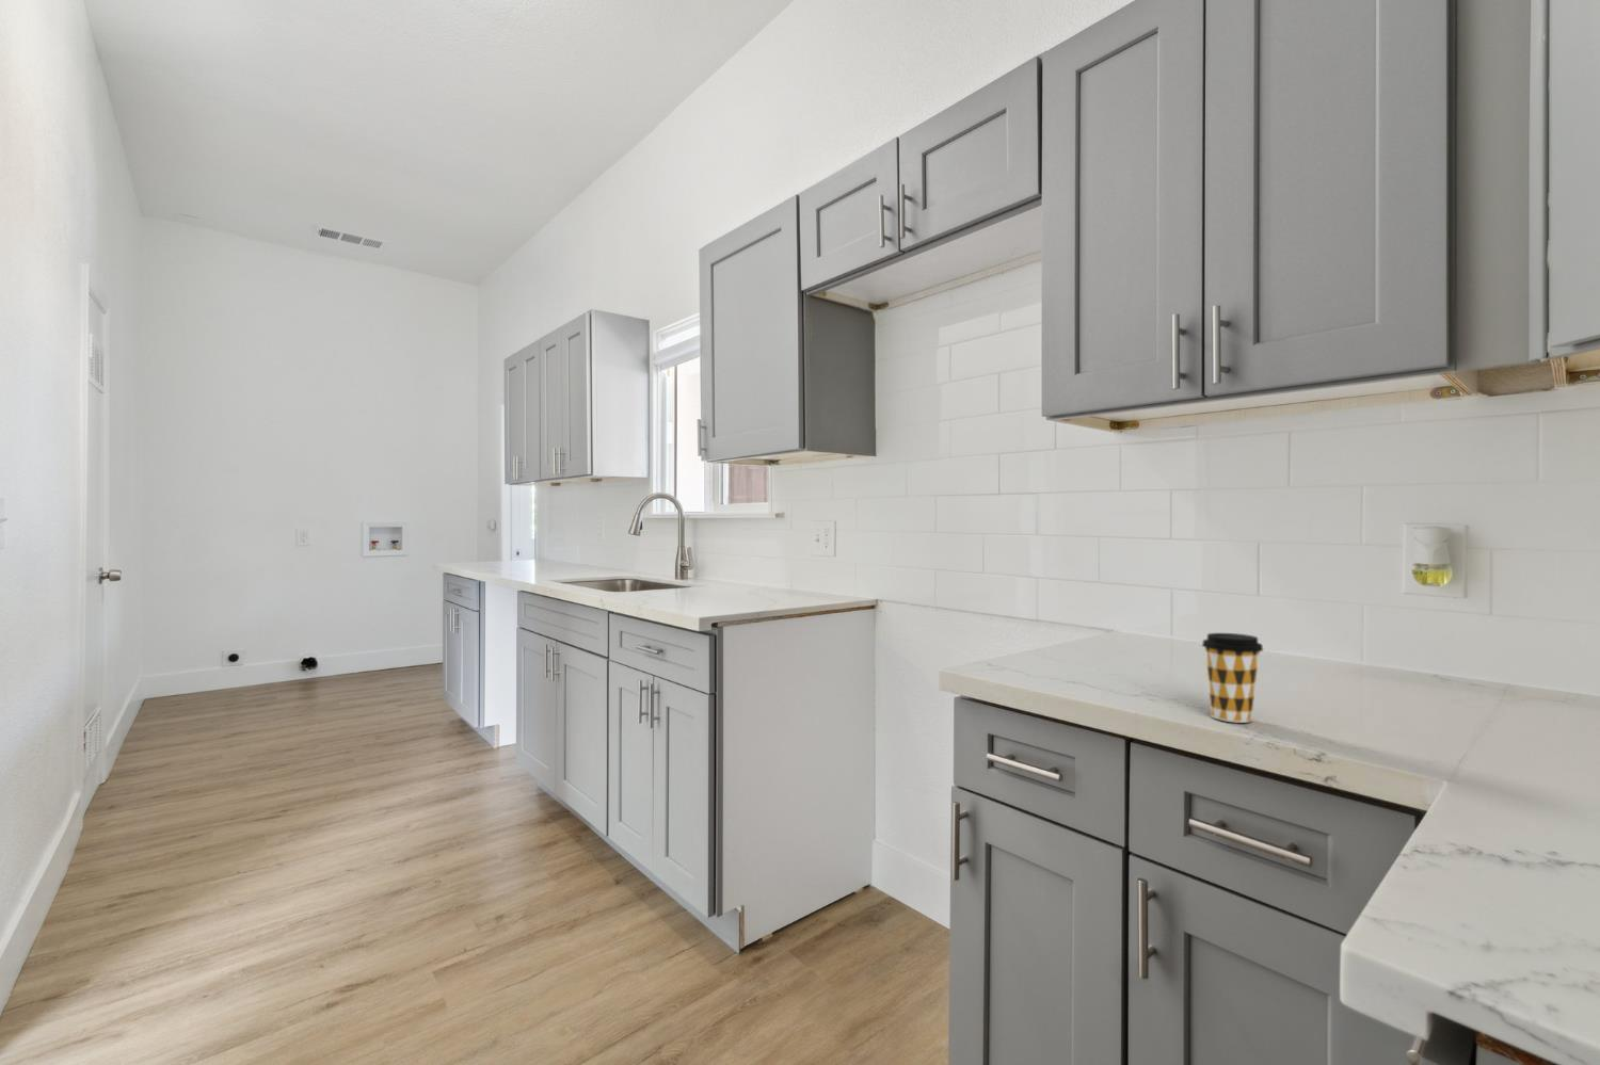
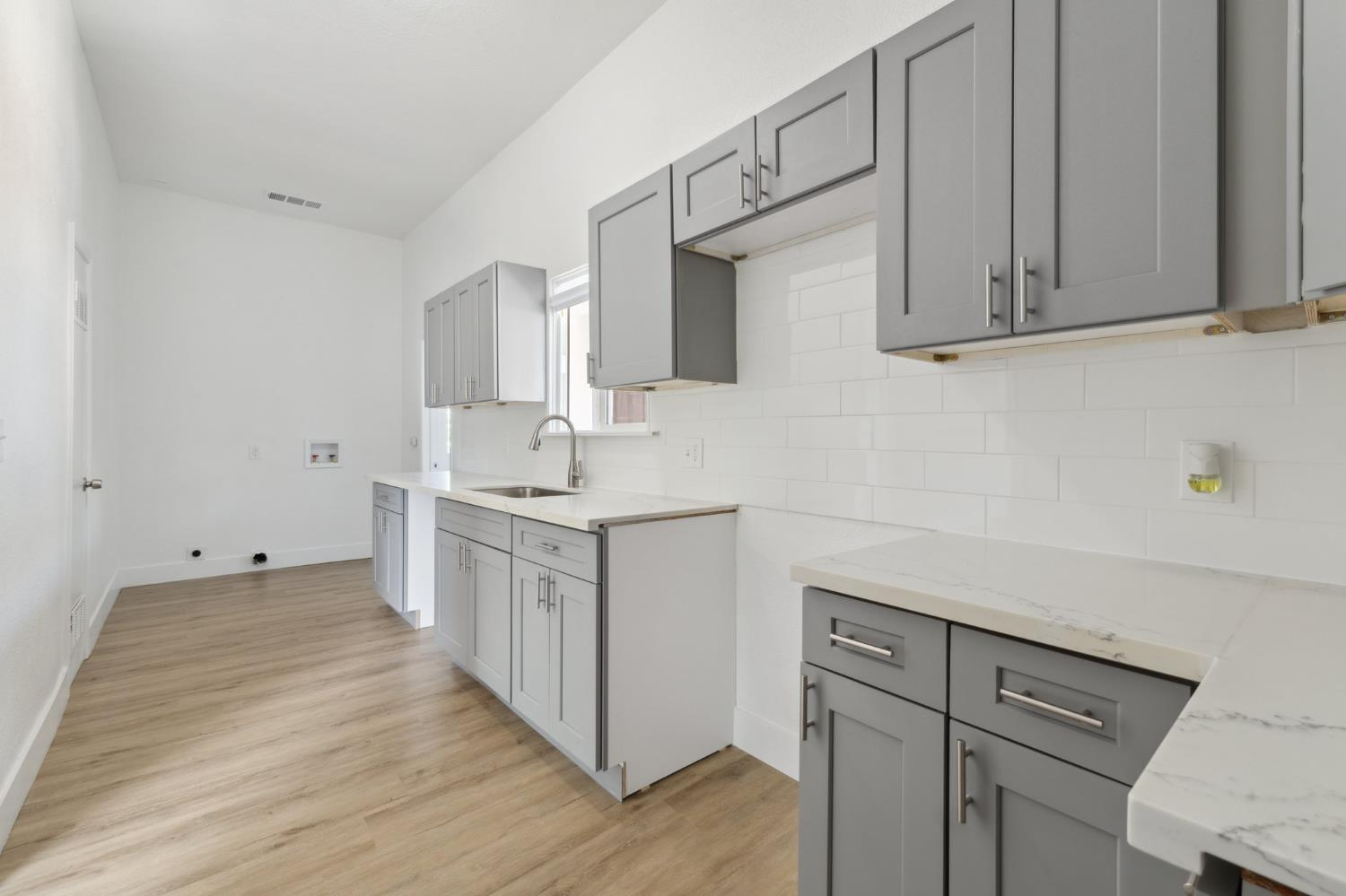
- coffee cup (1232, 678)
